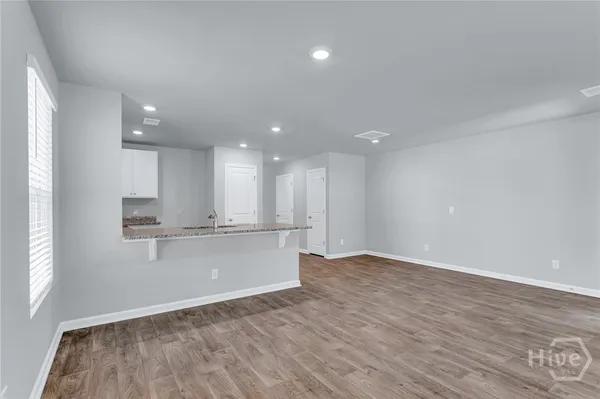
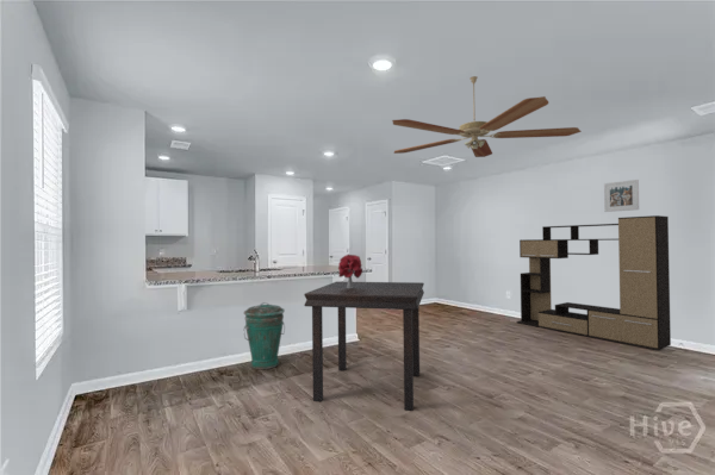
+ dining table (344, 336)
+ ceiling fan (473, 113)
+ trash can (265, 333)
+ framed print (621, 195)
+ media console (582, 254)
+ bouquet (349, 270)
